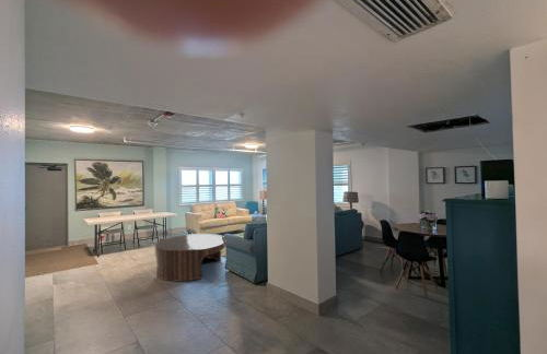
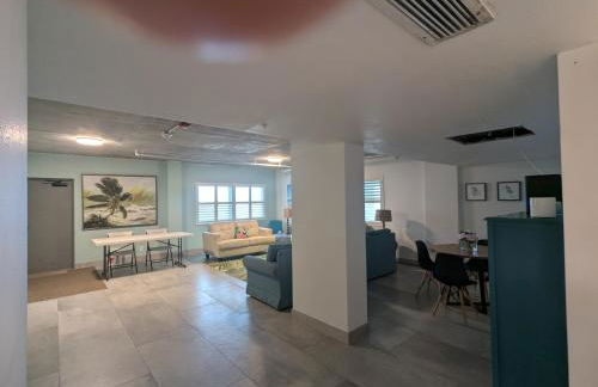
- coffee table (191, 253)
